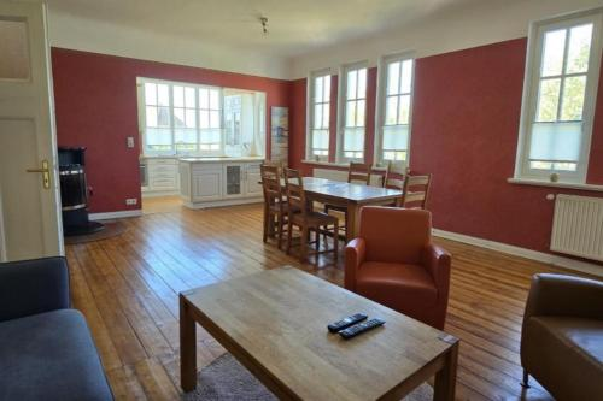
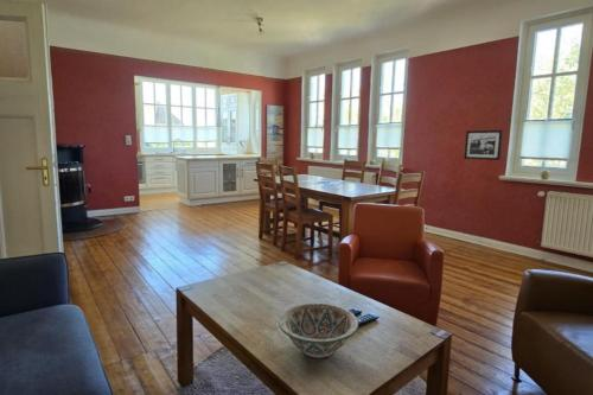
+ picture frame (483, 145)
+ decorative bowl (317, 333)
